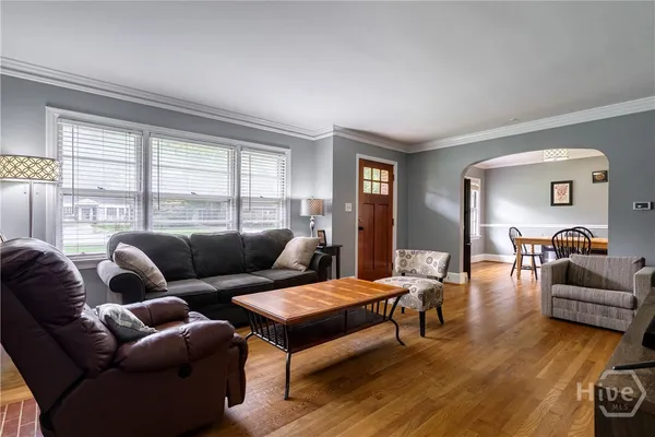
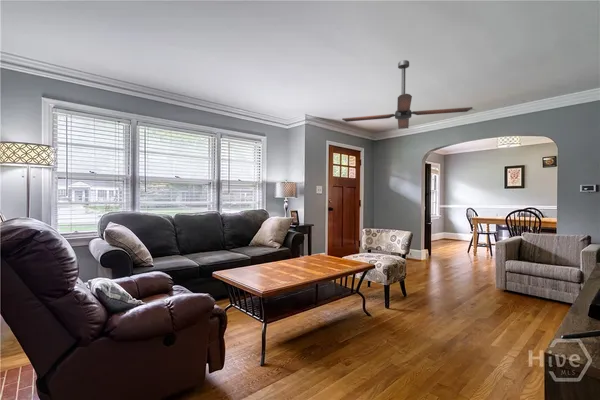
+ ceiling fan (403, 90)
